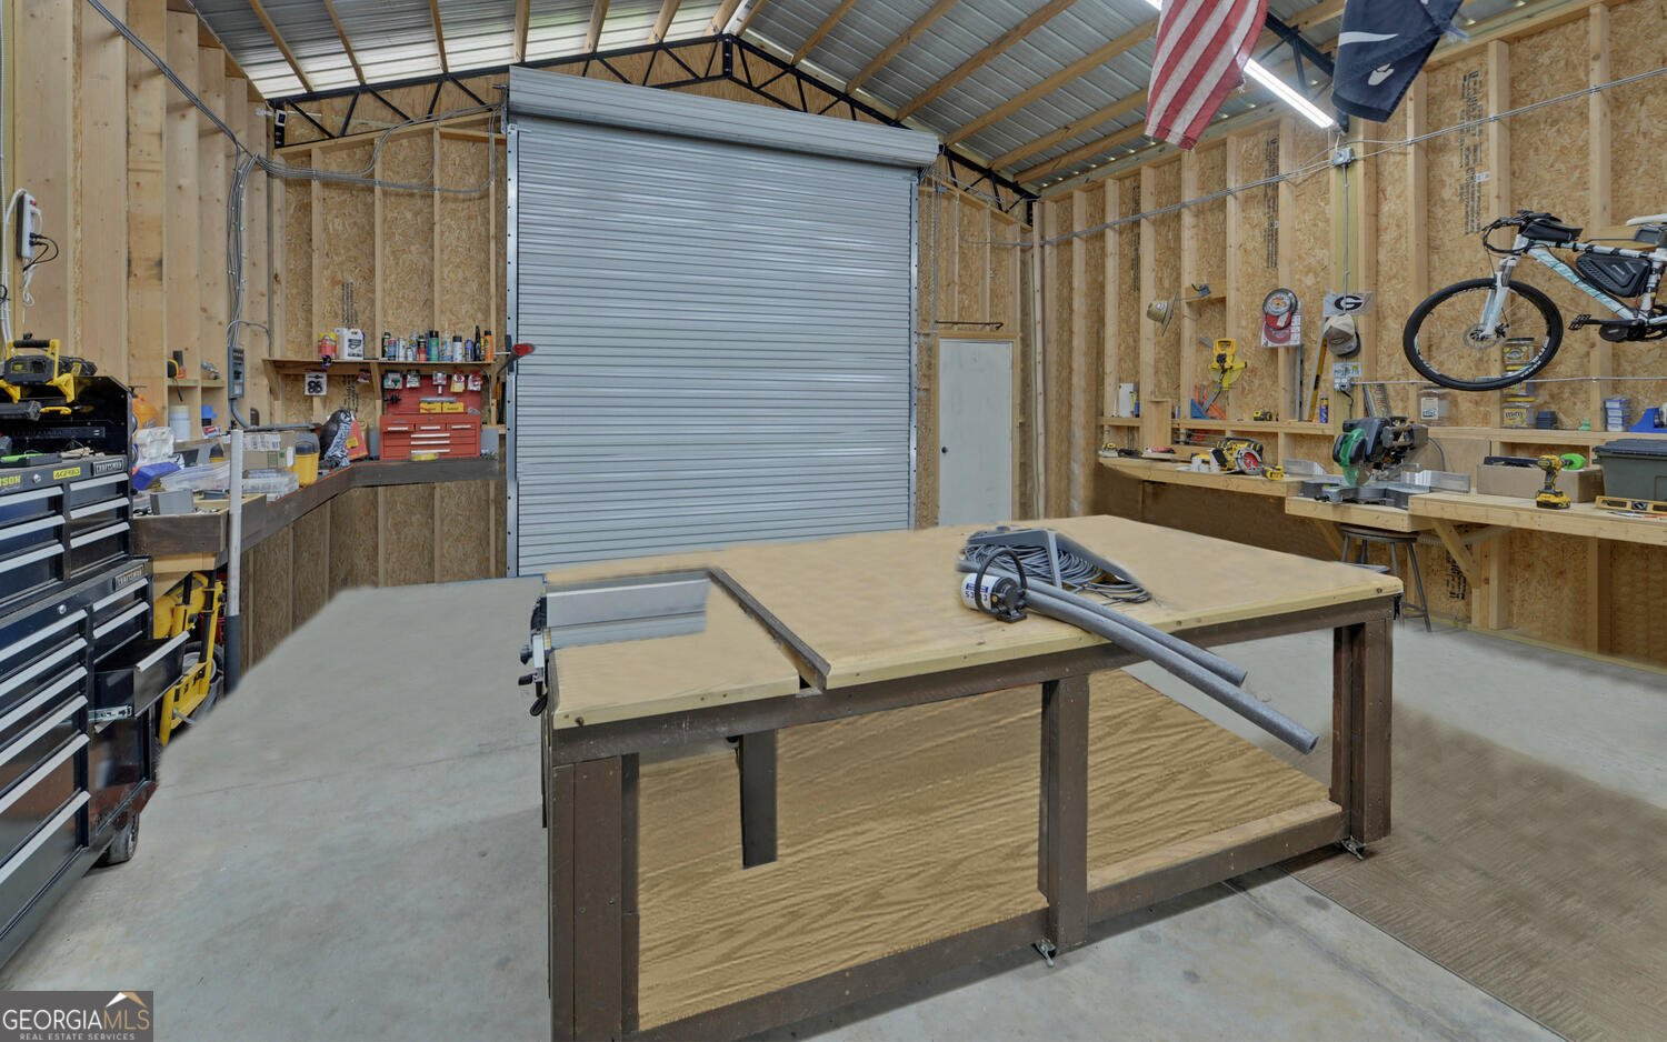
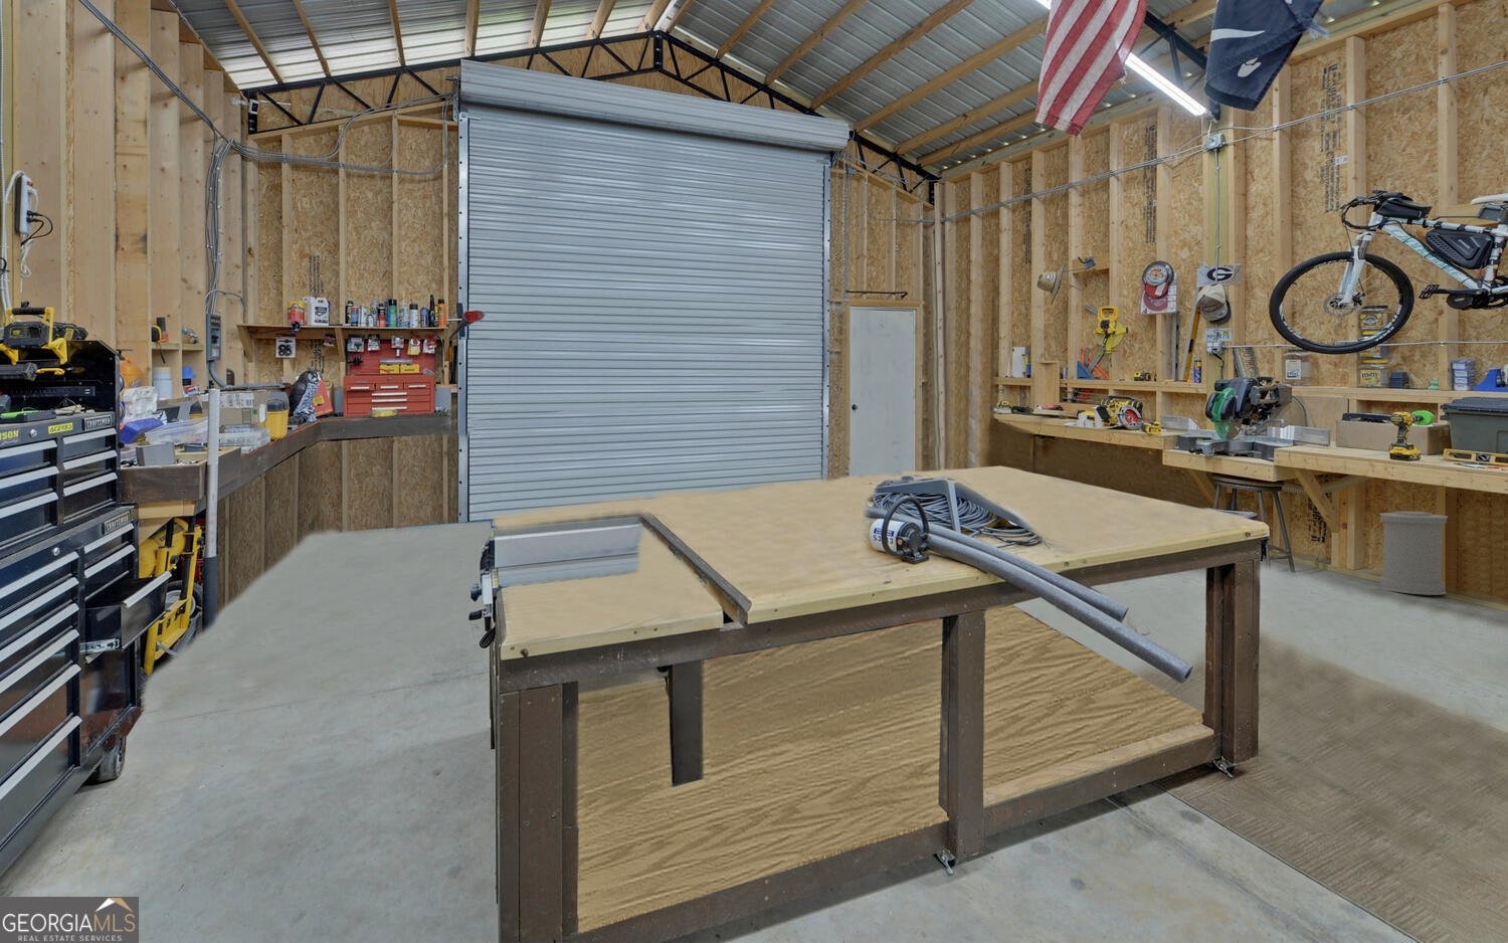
+ trash can (1411, 551)
